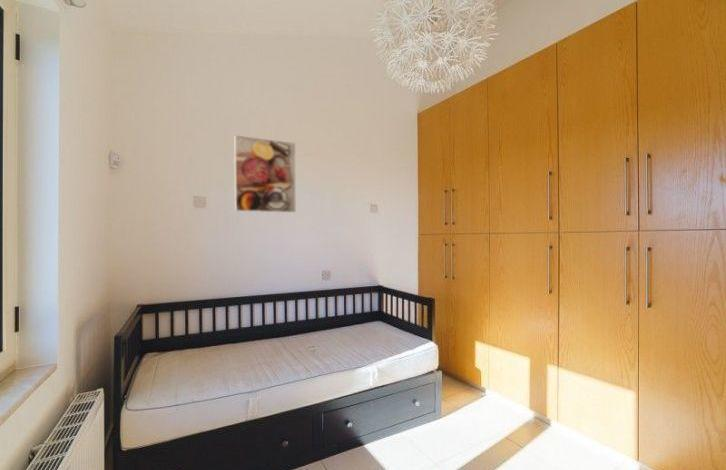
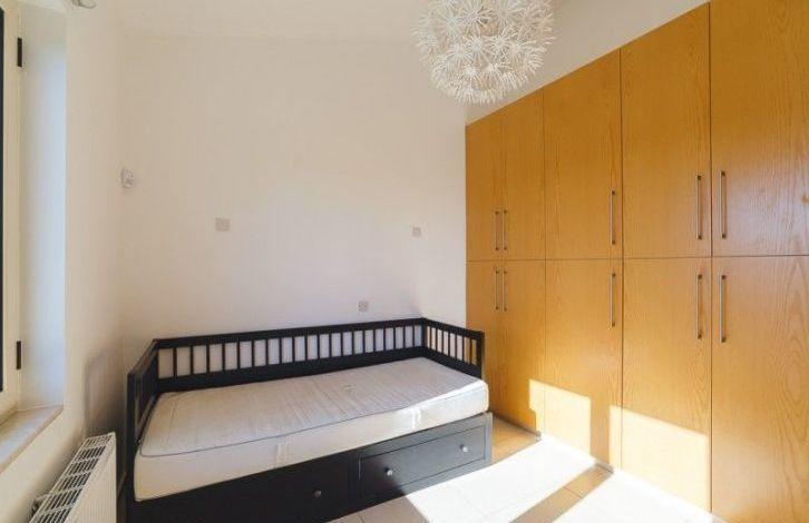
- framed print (266, 175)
